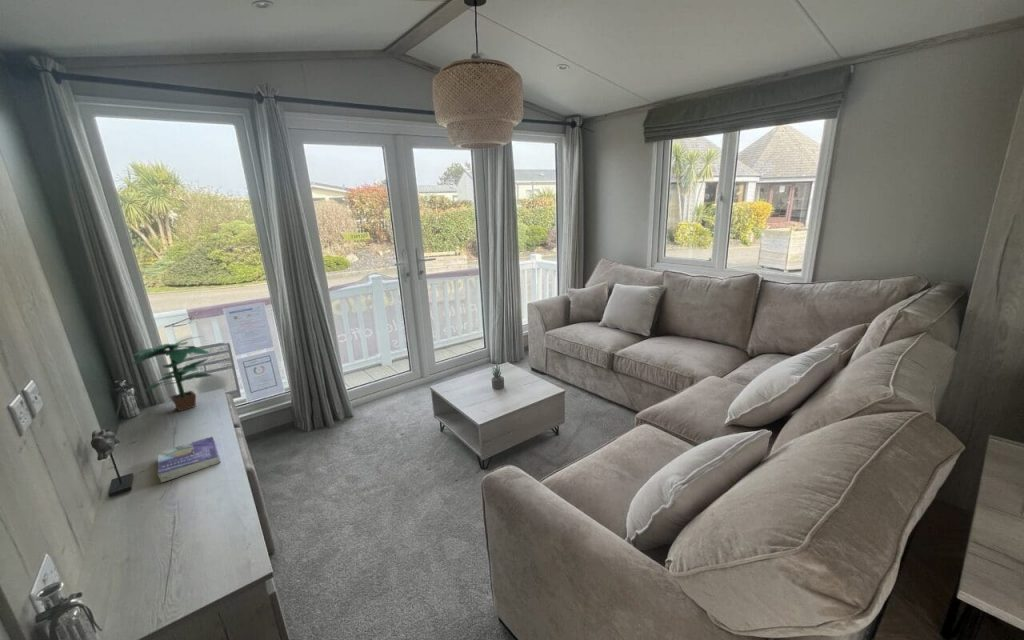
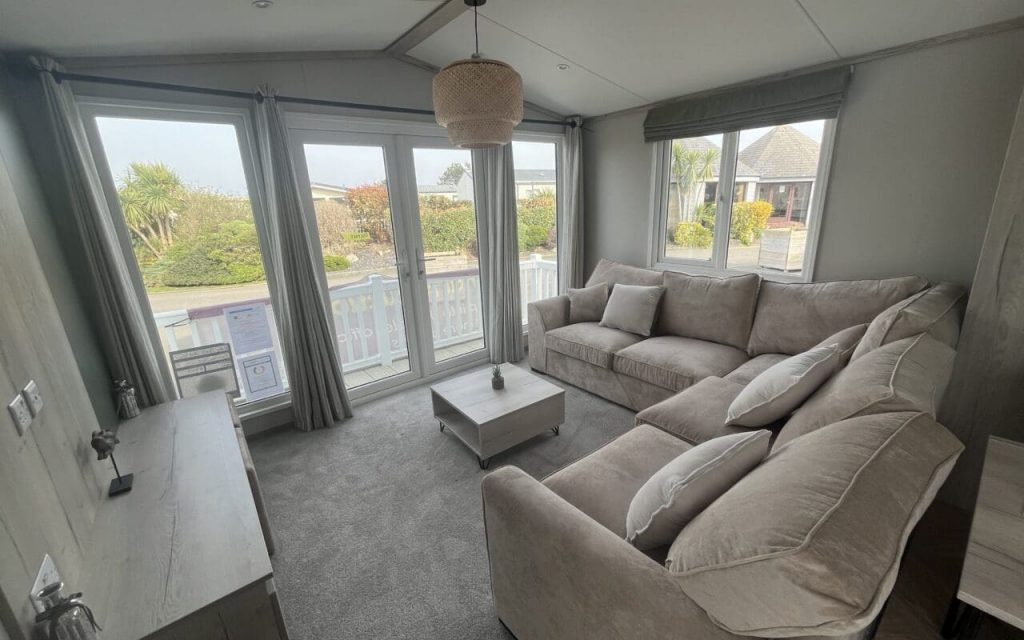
- potted plant (177, 376)
- book (188, 456)
